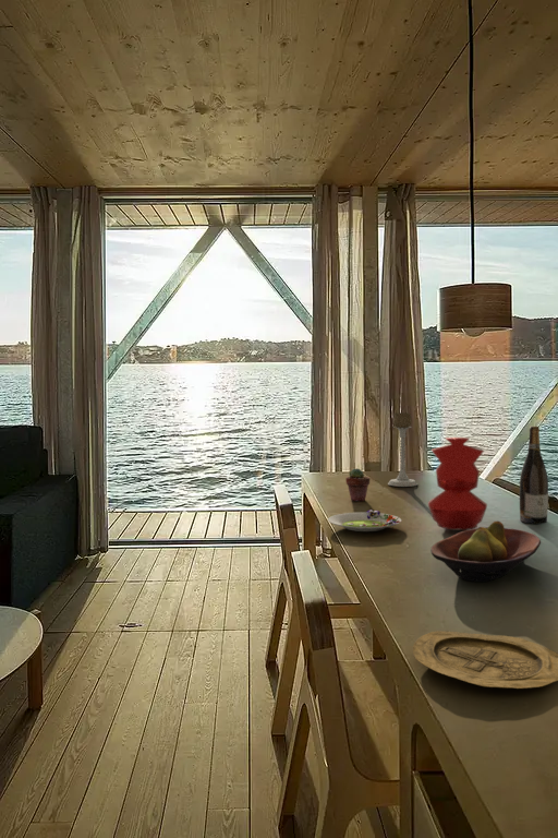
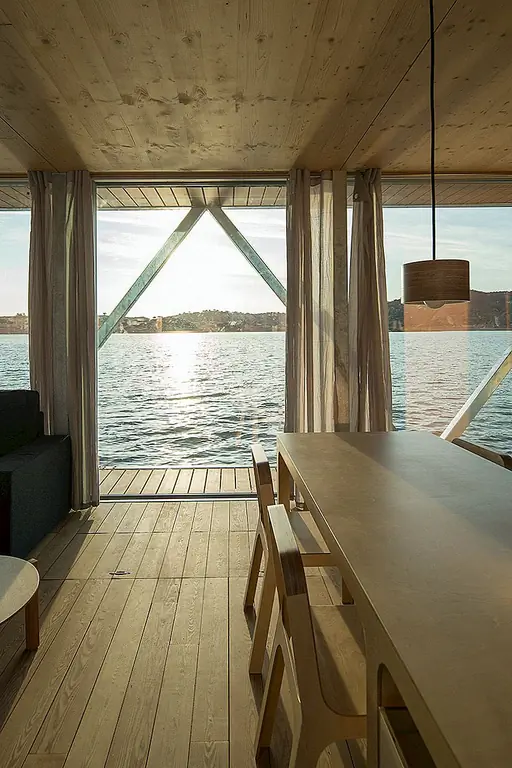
- plate (486, 657)
- potted succulent (357, 483)
- salad plate (364, 522)
- wine bottle (533, 474)
- candle holder (402, 448)
- fruit bowl (486, 546)
- vase (457, 483)
